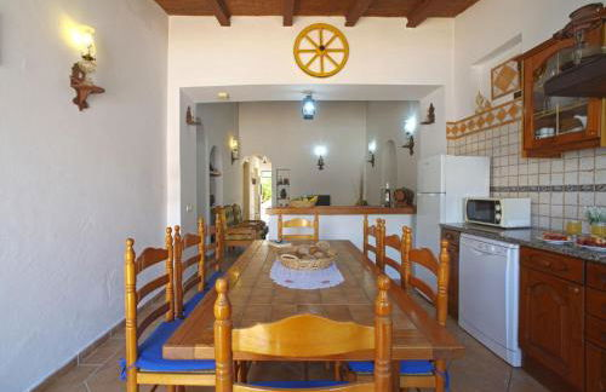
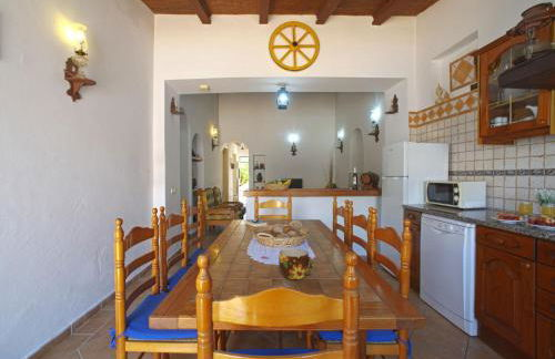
+ cup (295, 264)
